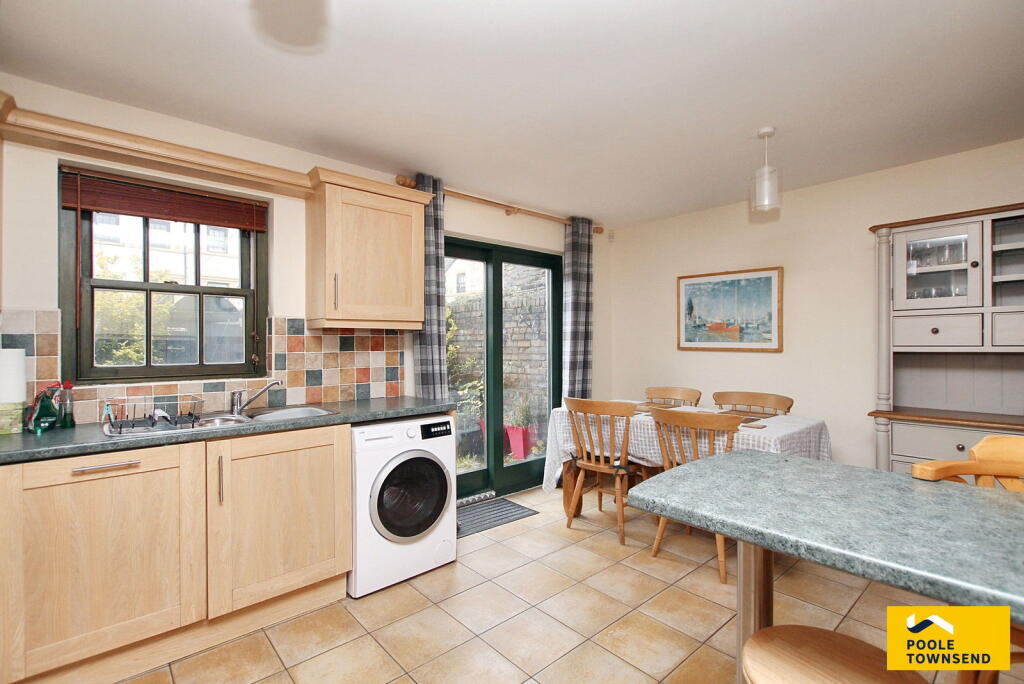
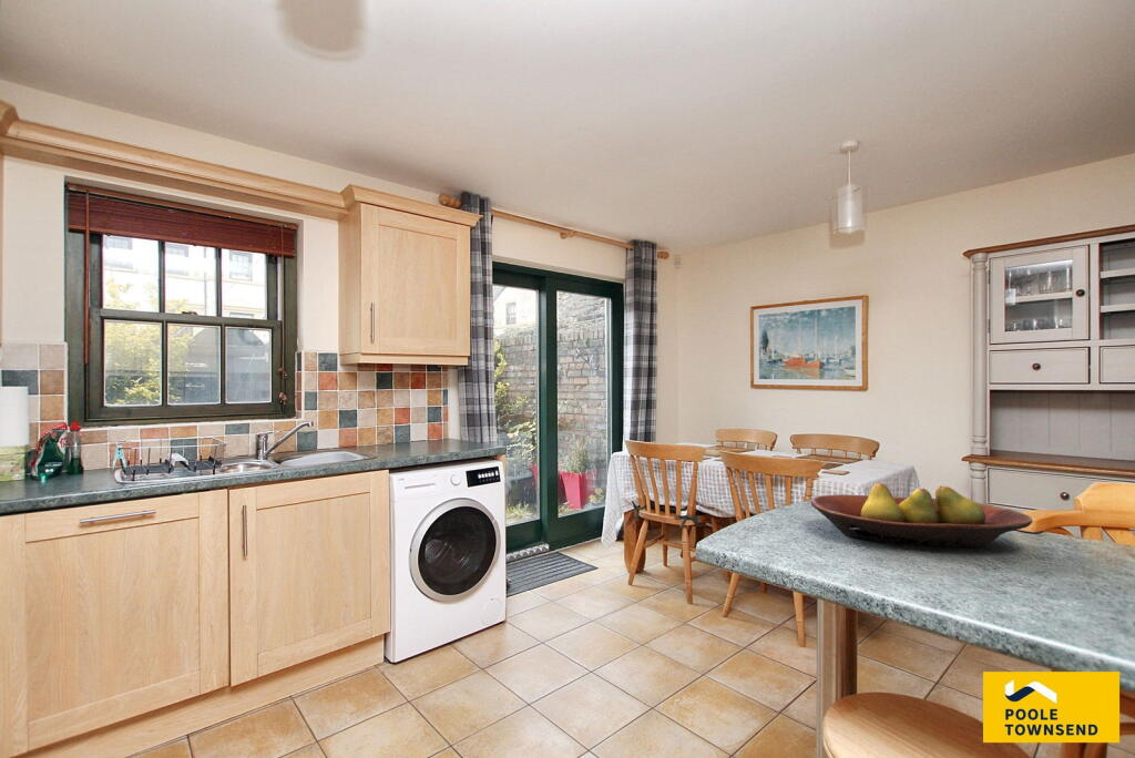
+ fruit bowl (912, 511)
